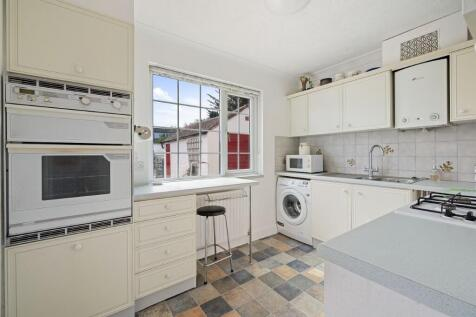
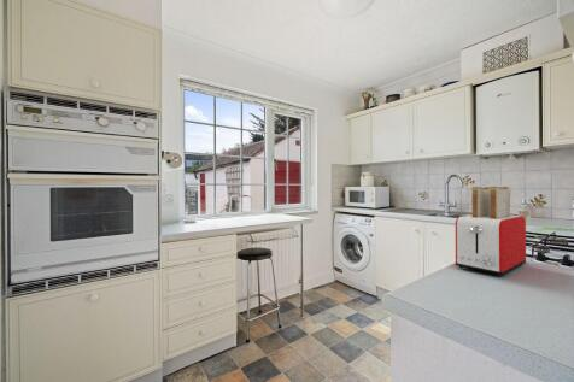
+ toaster (490, 225)
